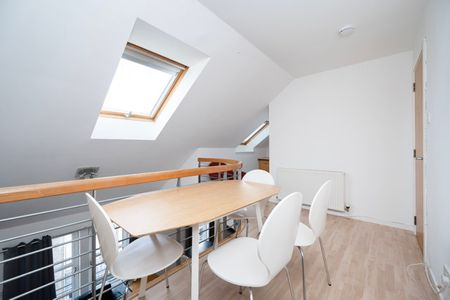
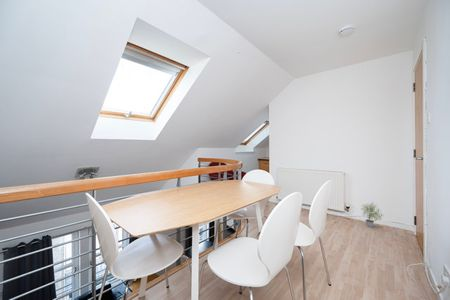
+ potted plant (371, 214)
